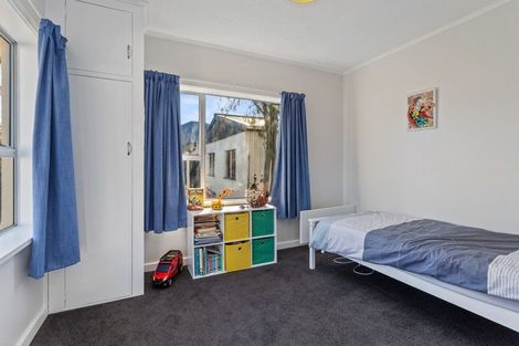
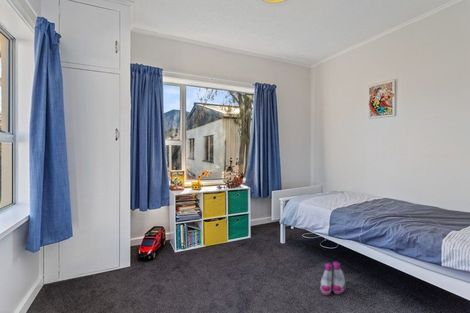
+ boots (331, 275)
